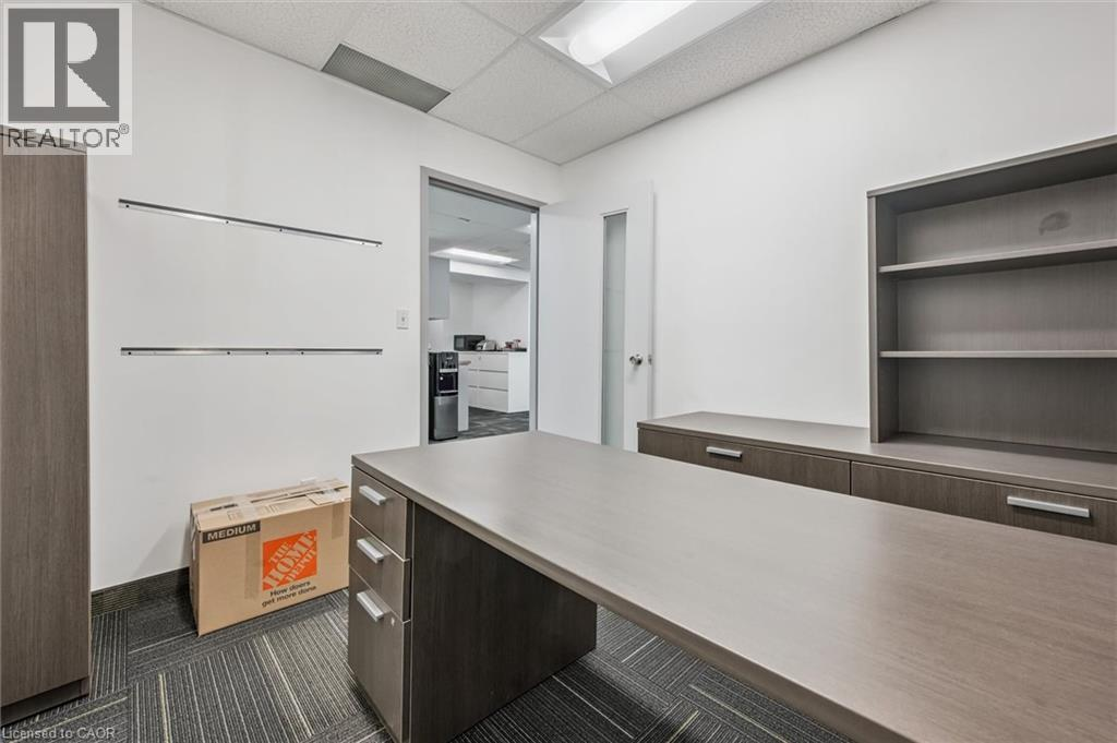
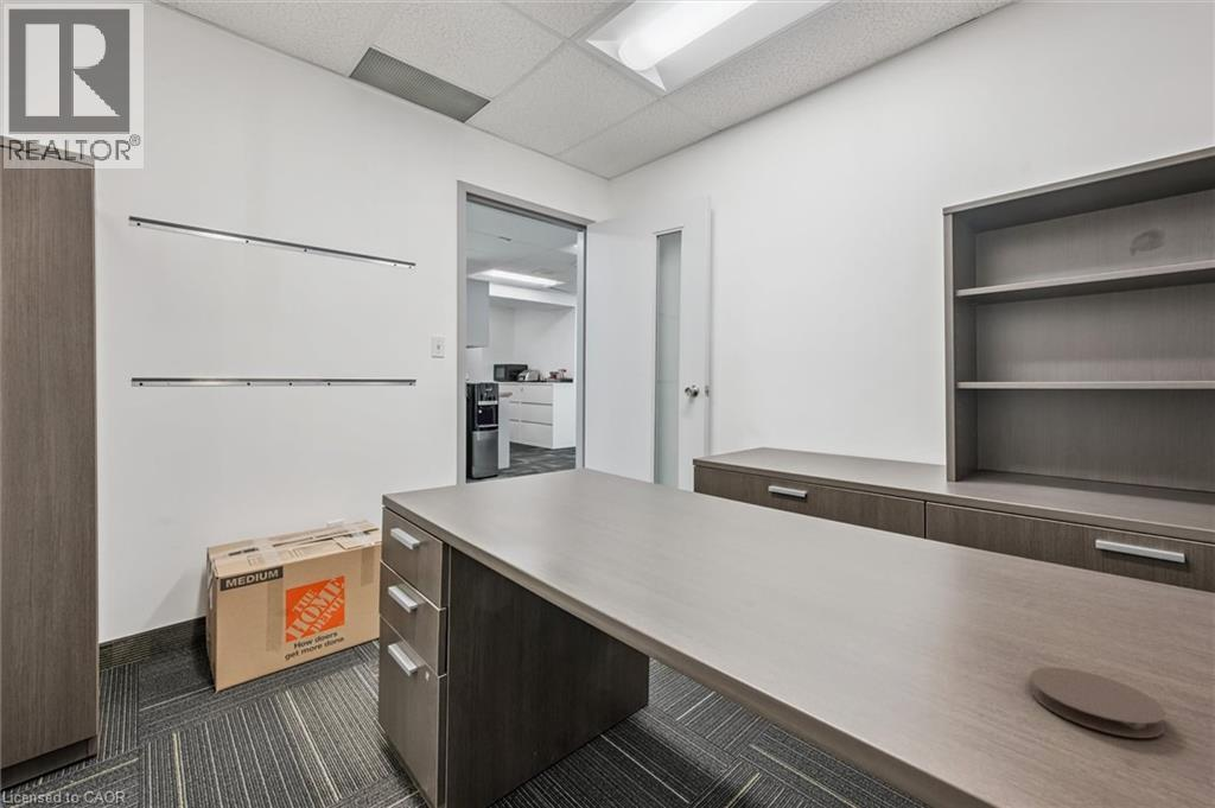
+ coaster (1093, 699)
